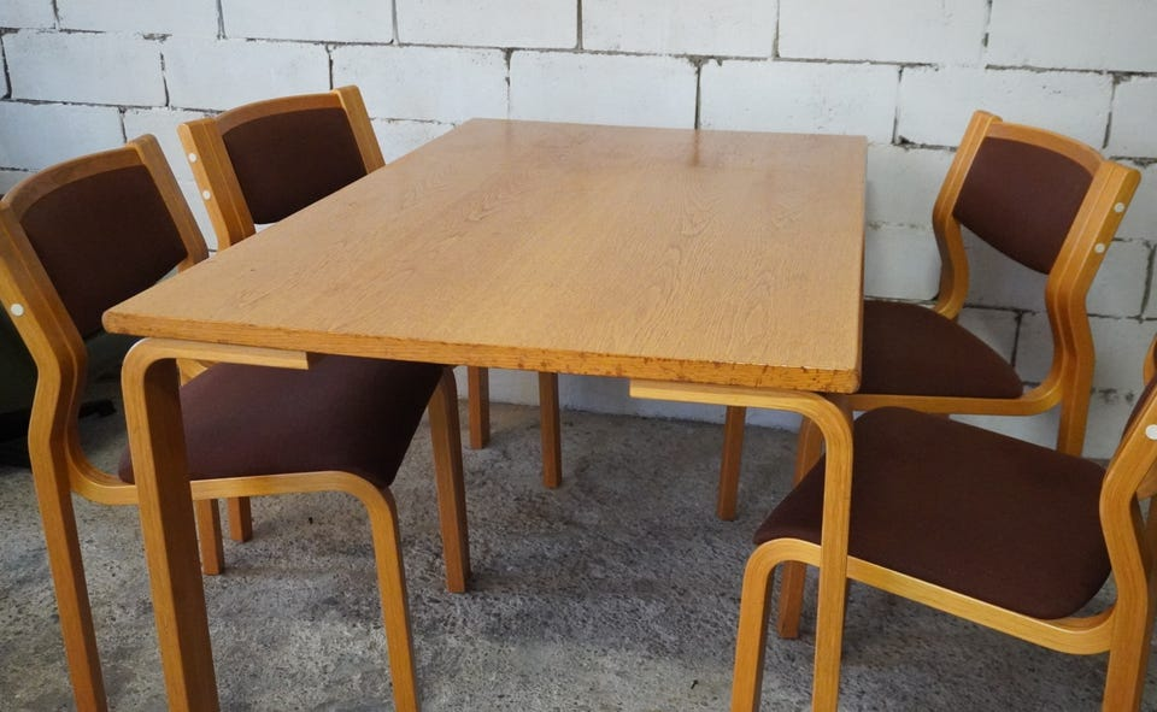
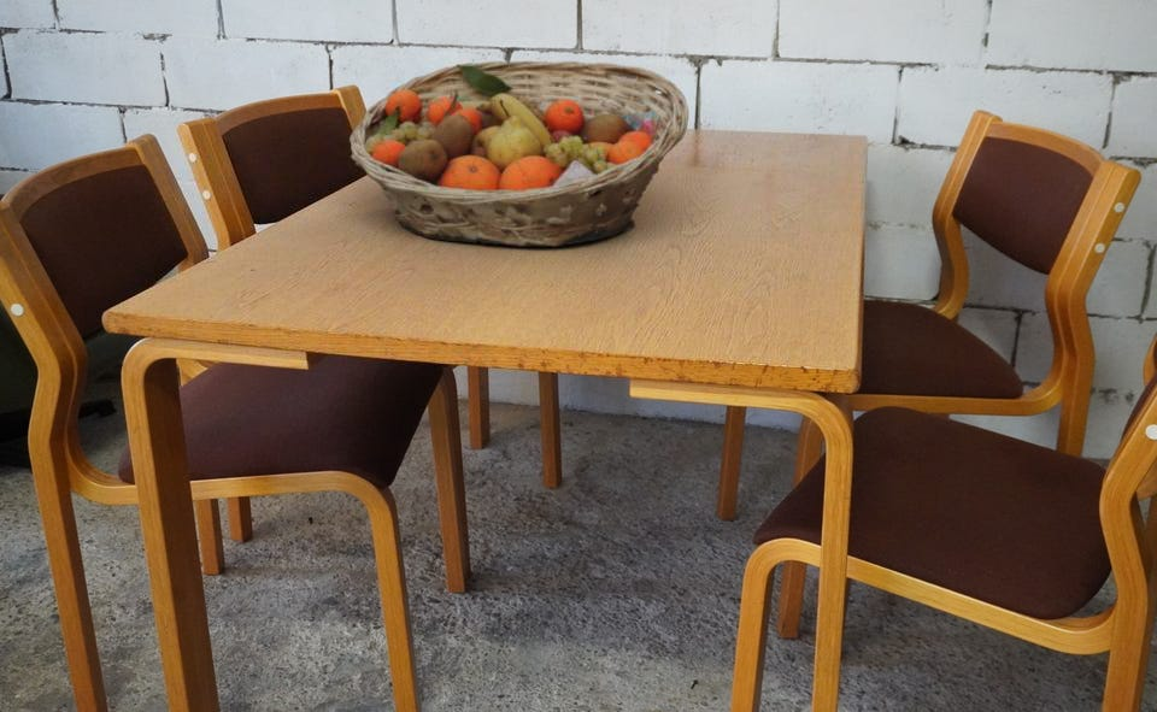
+ fruit basket (517, 147)
